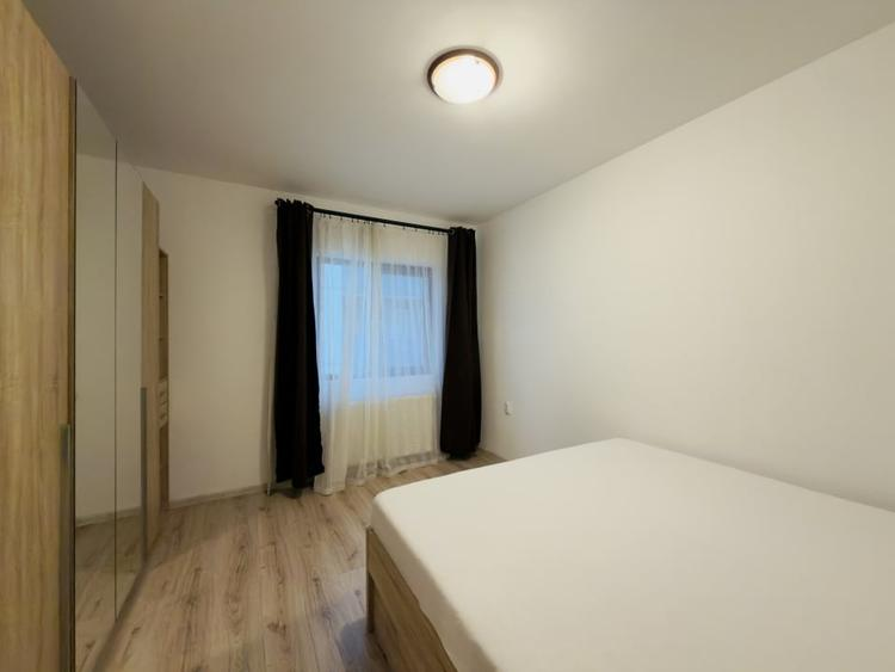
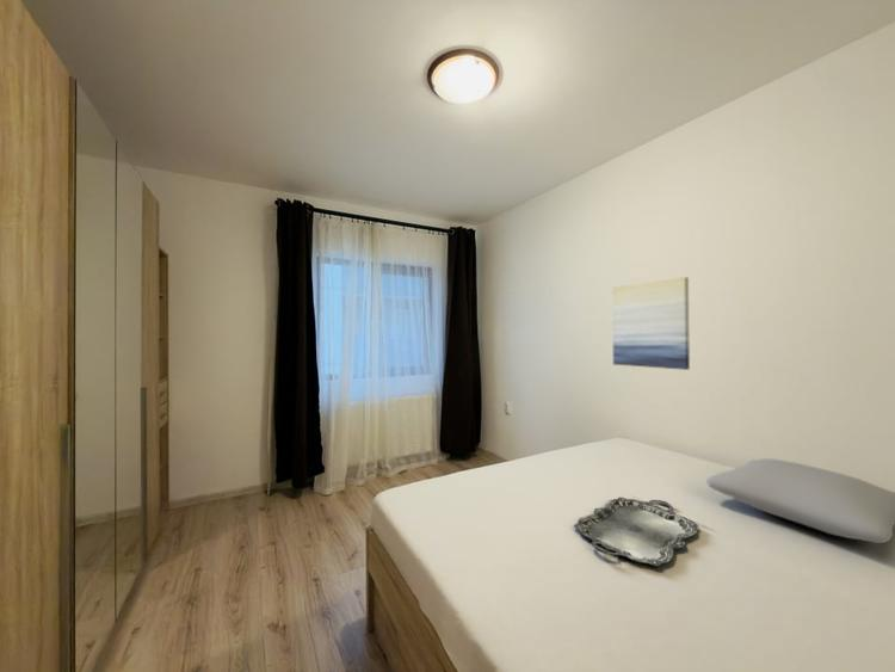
+ wall art (647, 325)
+ cushion (802, 492)
+ serving tray (635, 525)
